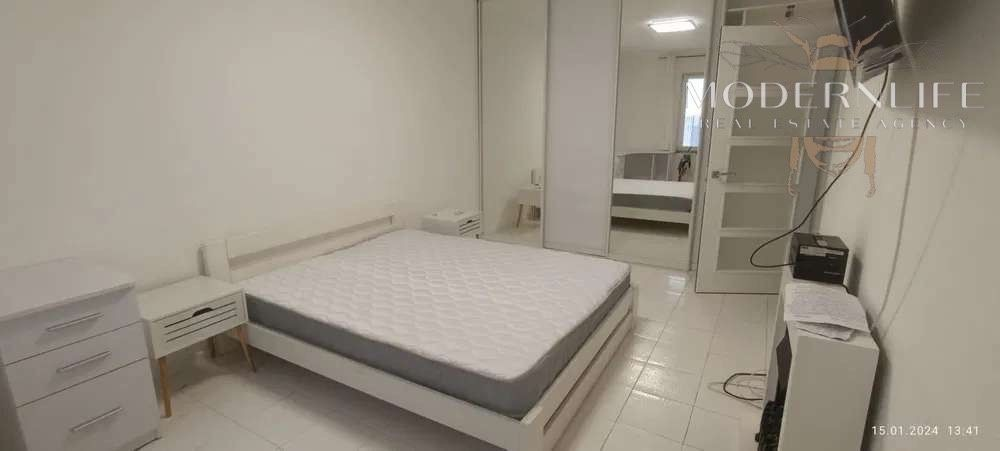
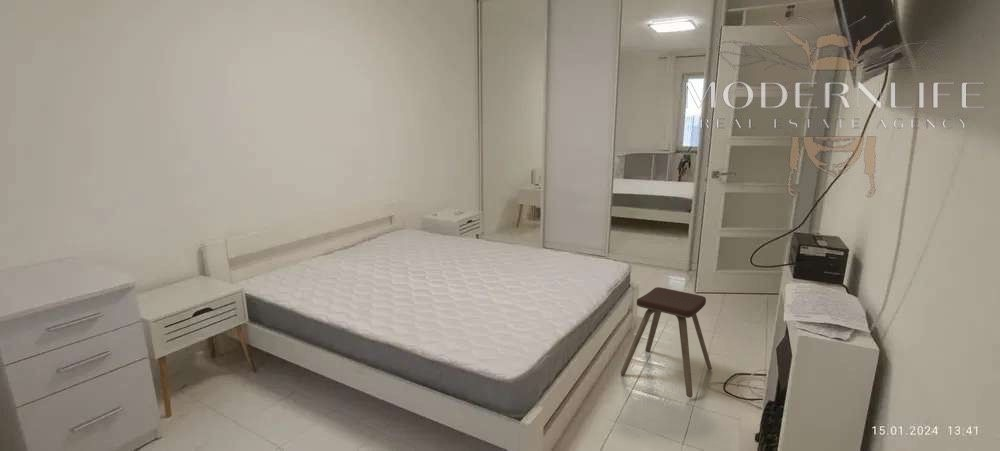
+ music stool (680, 335)
